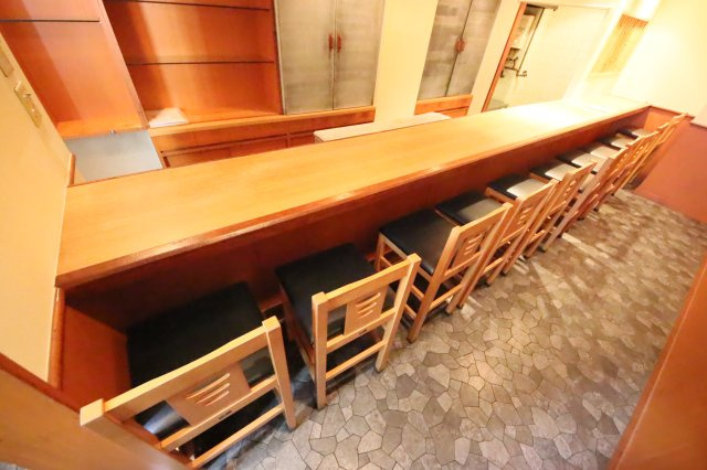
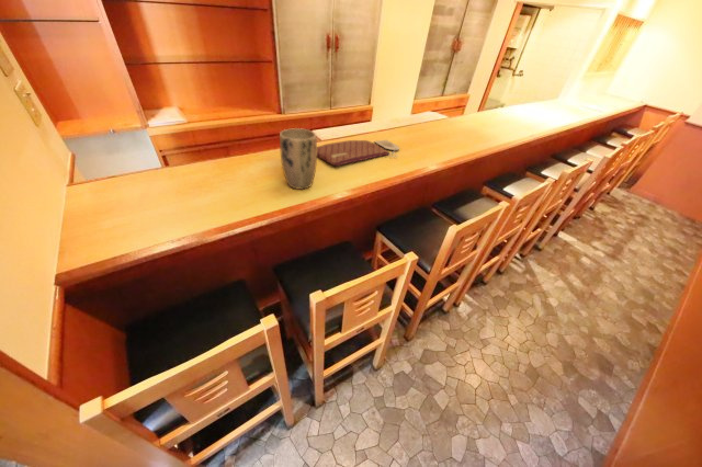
+ plant pot (298, 160)
+ placemat (361, 150)
